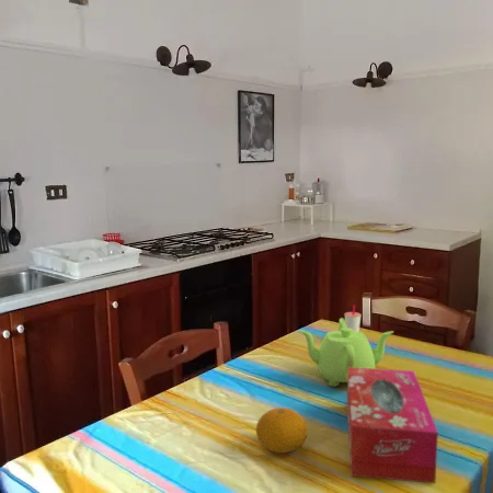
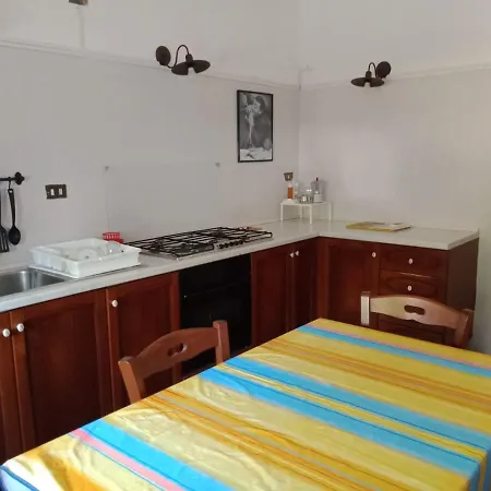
- tissue box (386, 417)
- teapot (345, 352)
- fruit (282, 429)
- cup (352, 322)
